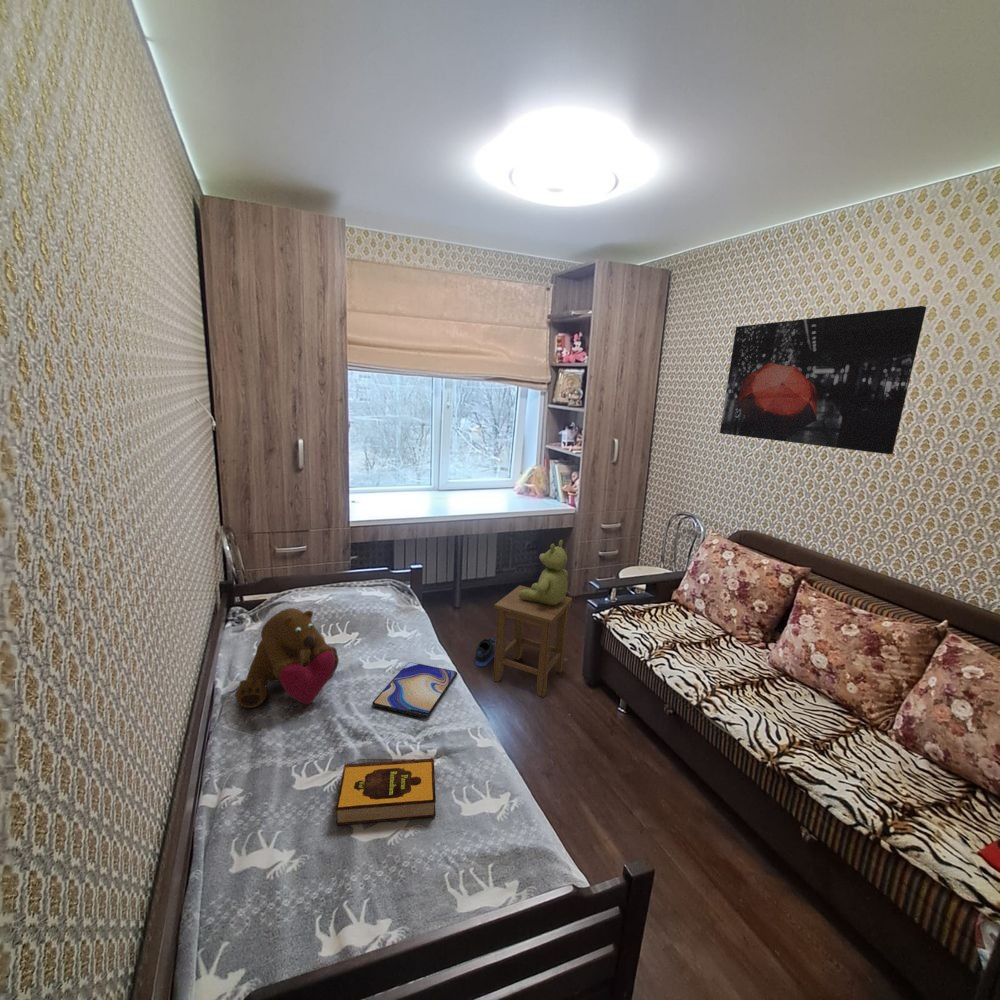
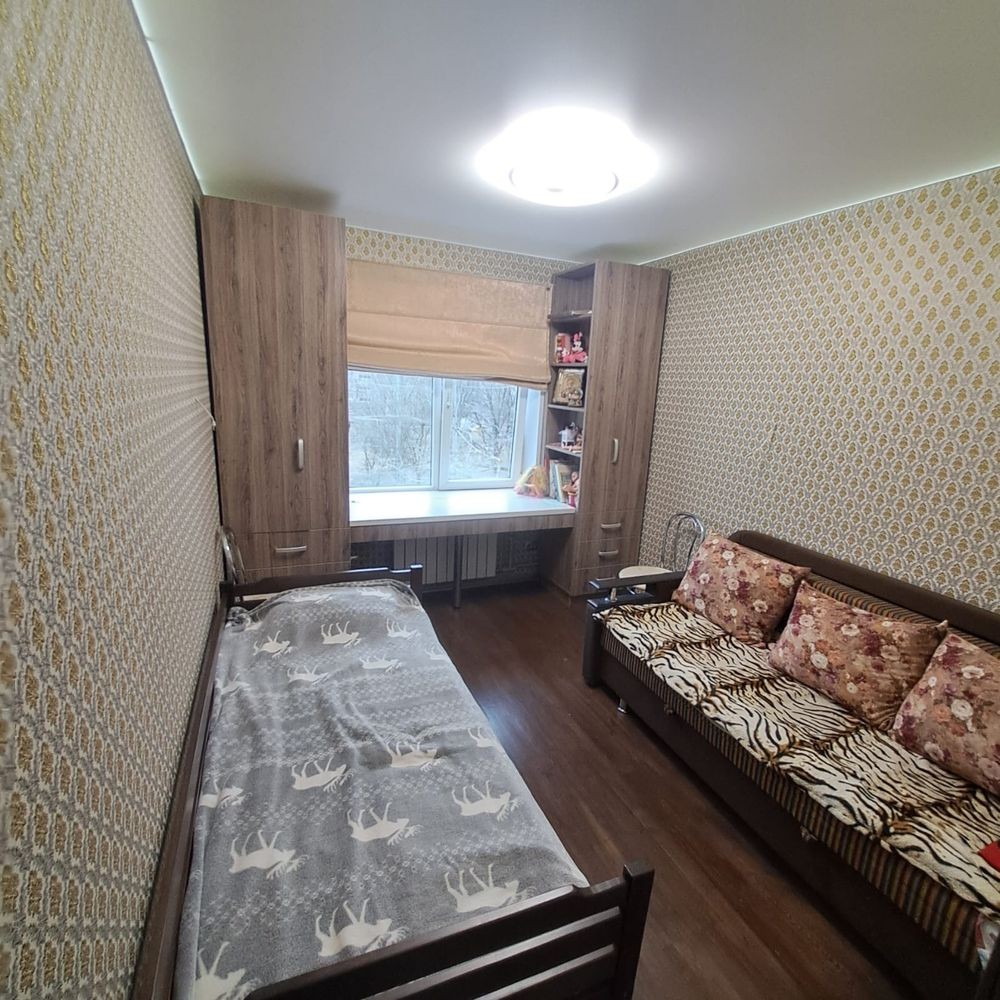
- stool (531, 640)
- wall art (803, 381)
- hardback book (388, 786)
- sneaker (489, 646)
- stuffed bear (545, 570)
- tablet (417, 687)
- bear (291, 649)
